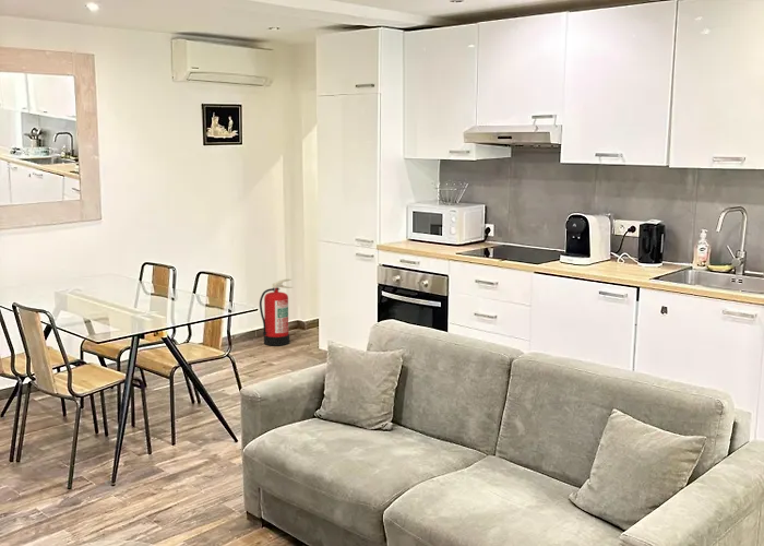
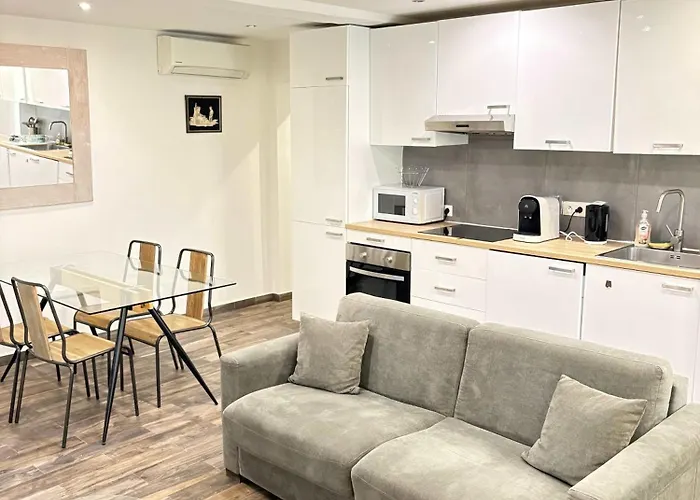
- fire extinguisher (276, 311)
